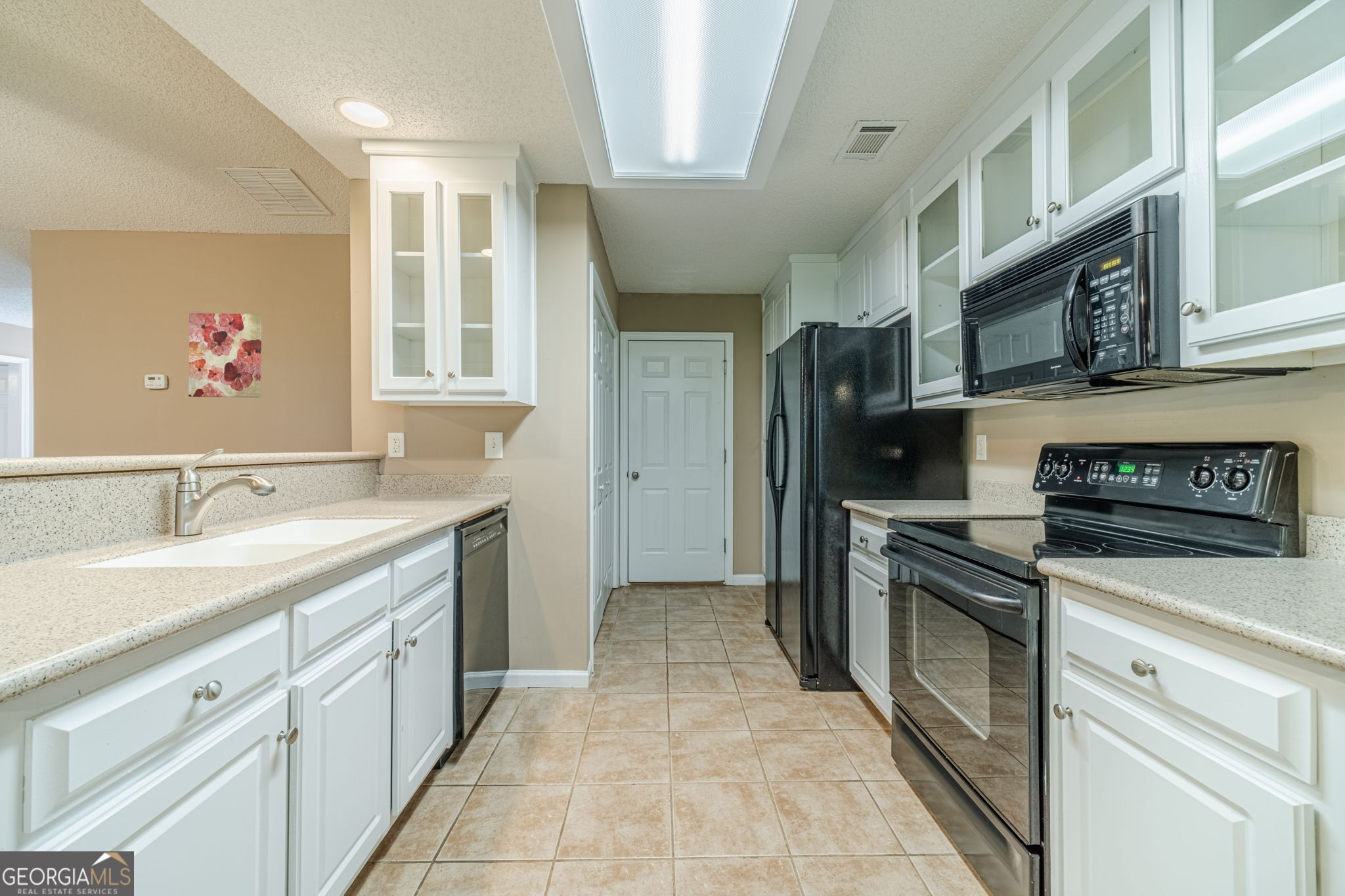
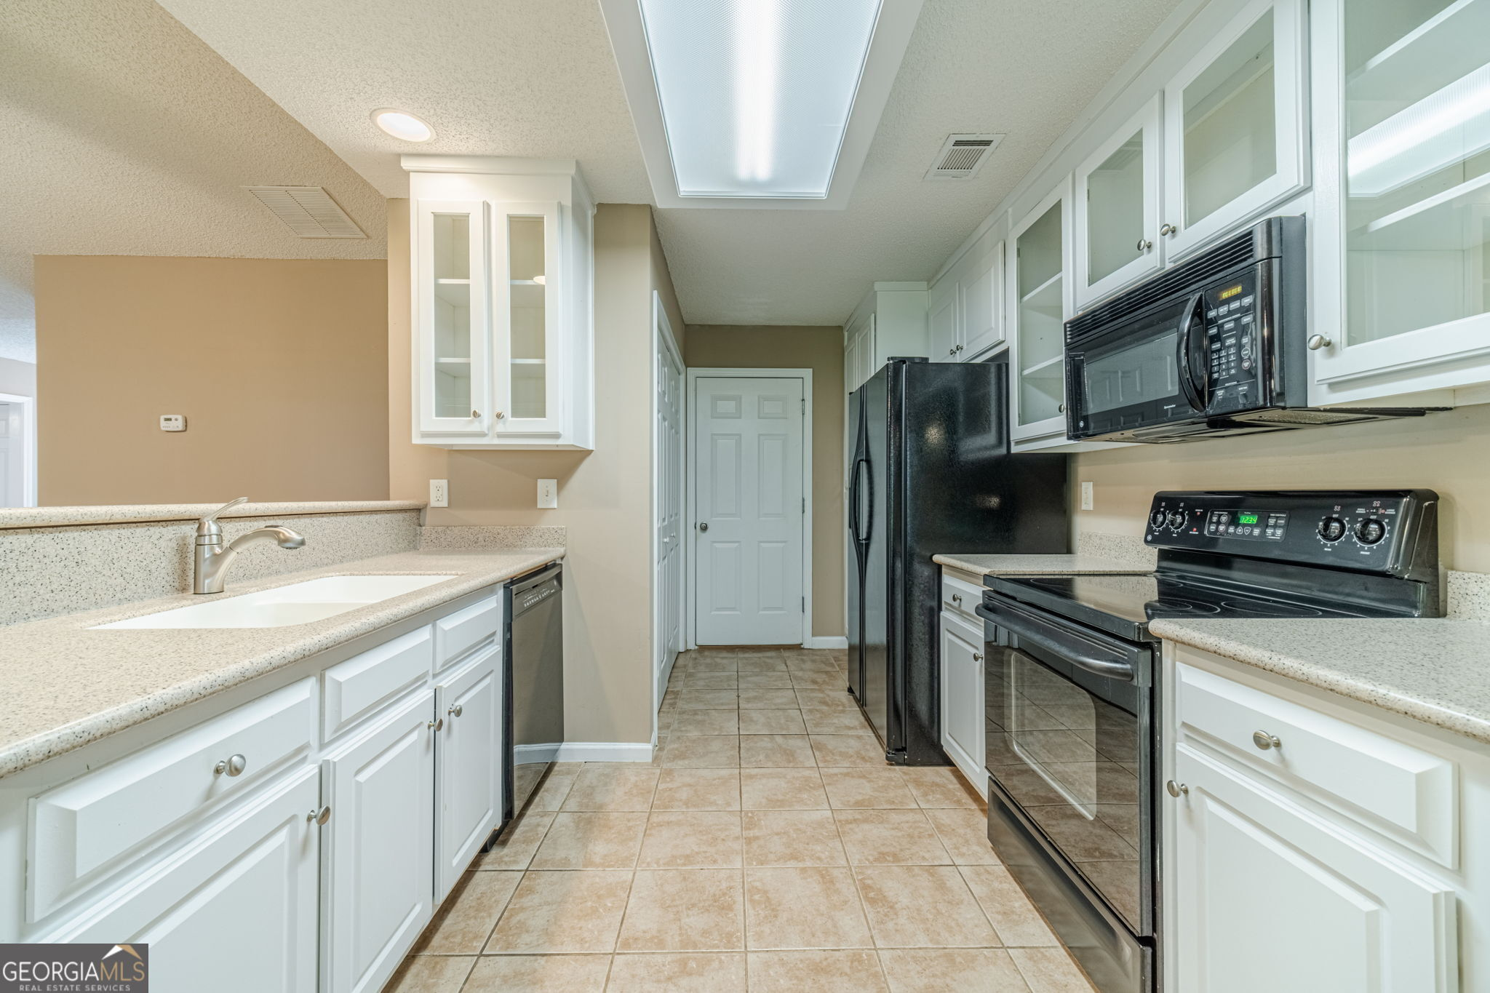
- wall art (225, 355)
